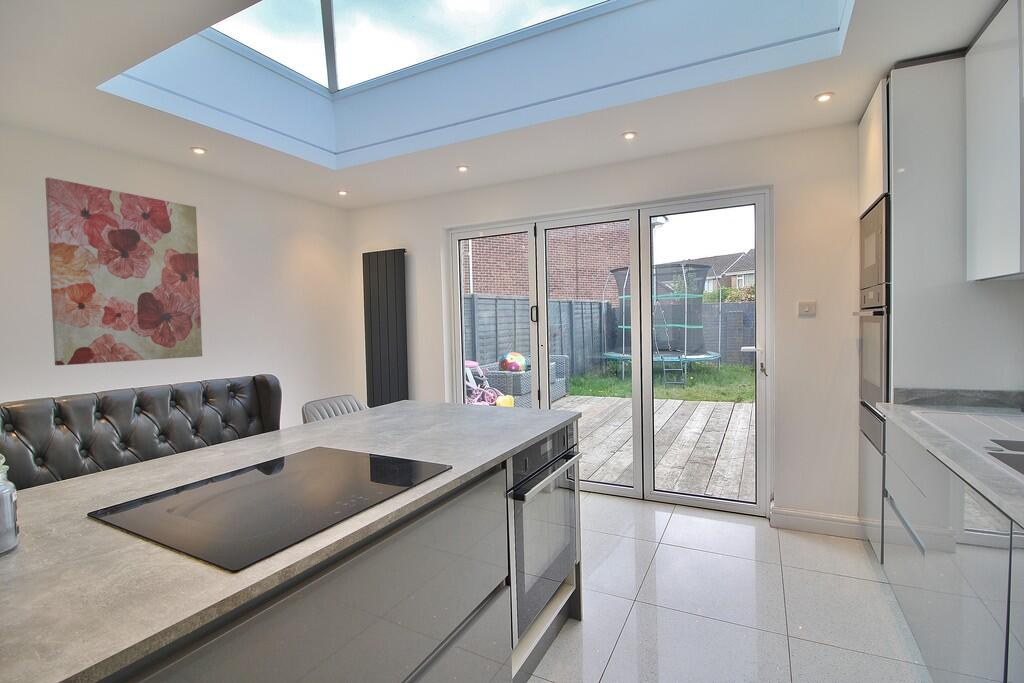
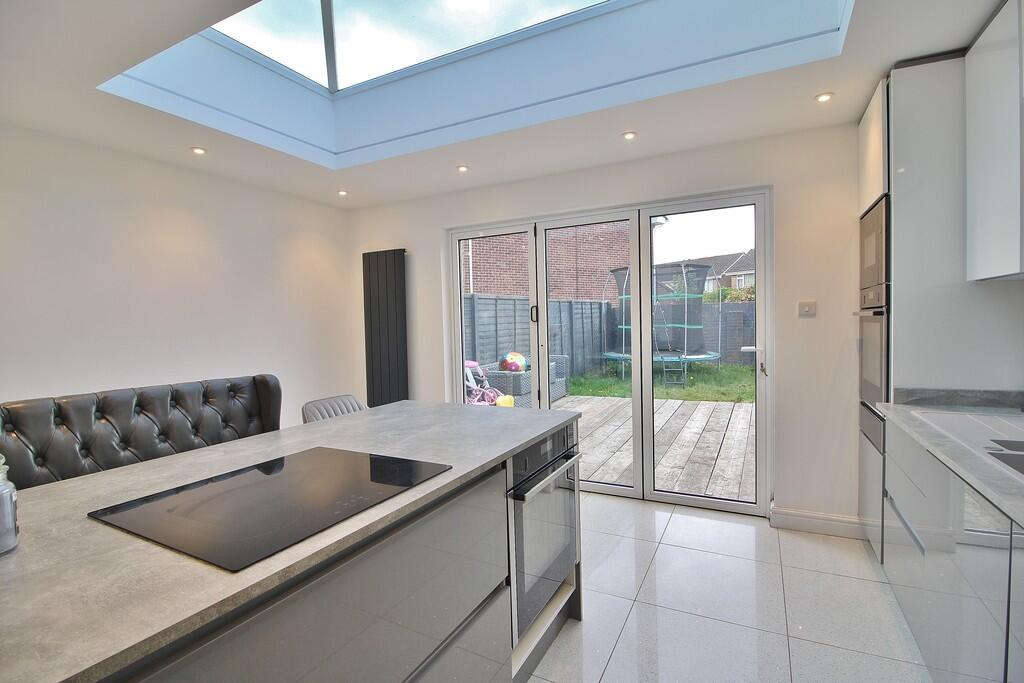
- wall art (133, 277)
